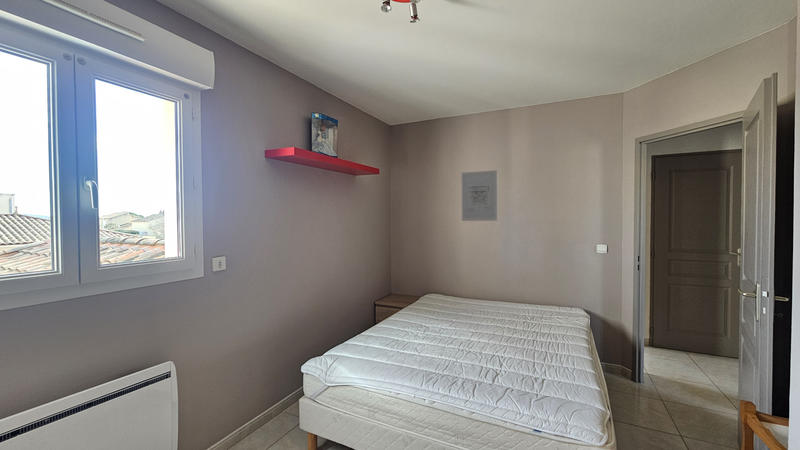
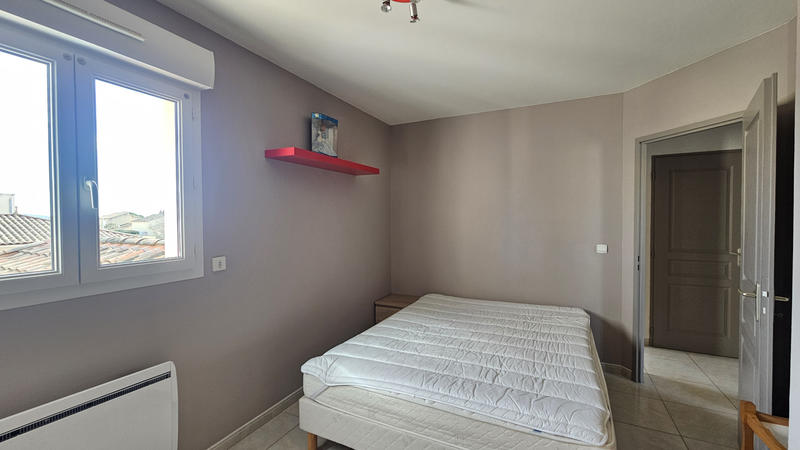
- wall art (479, 196)
